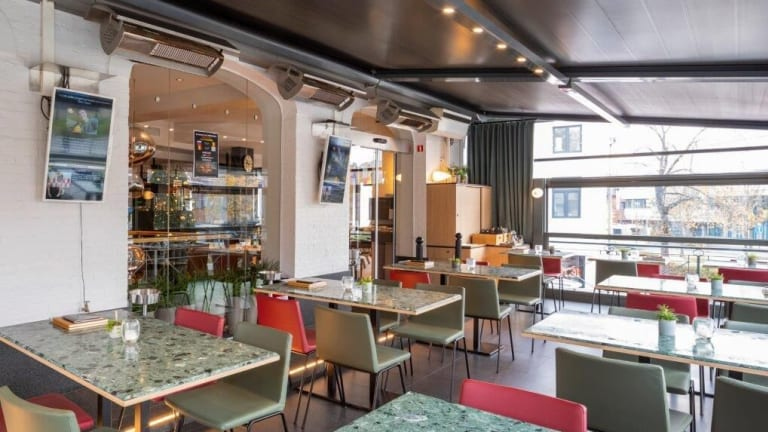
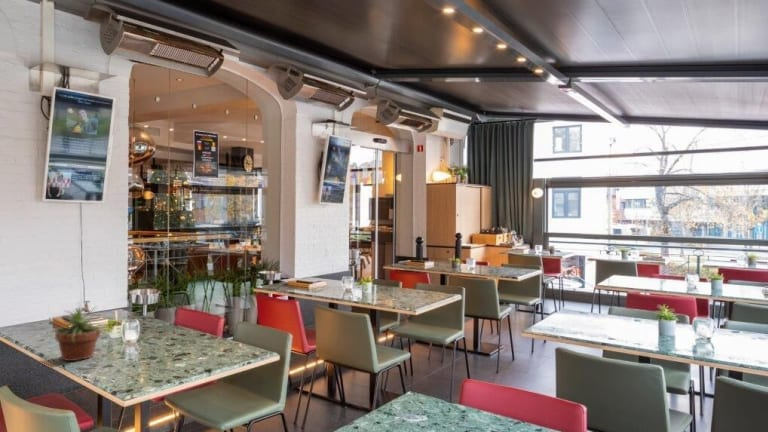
+ potted plant (77, 332)
